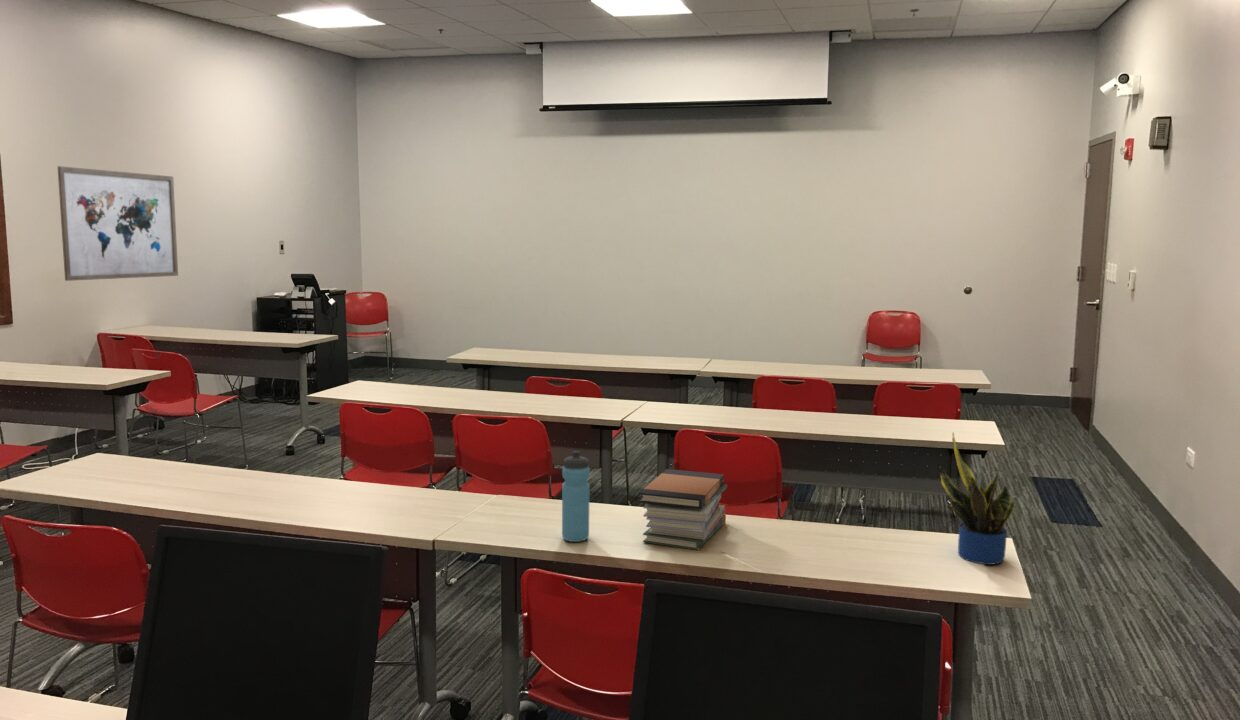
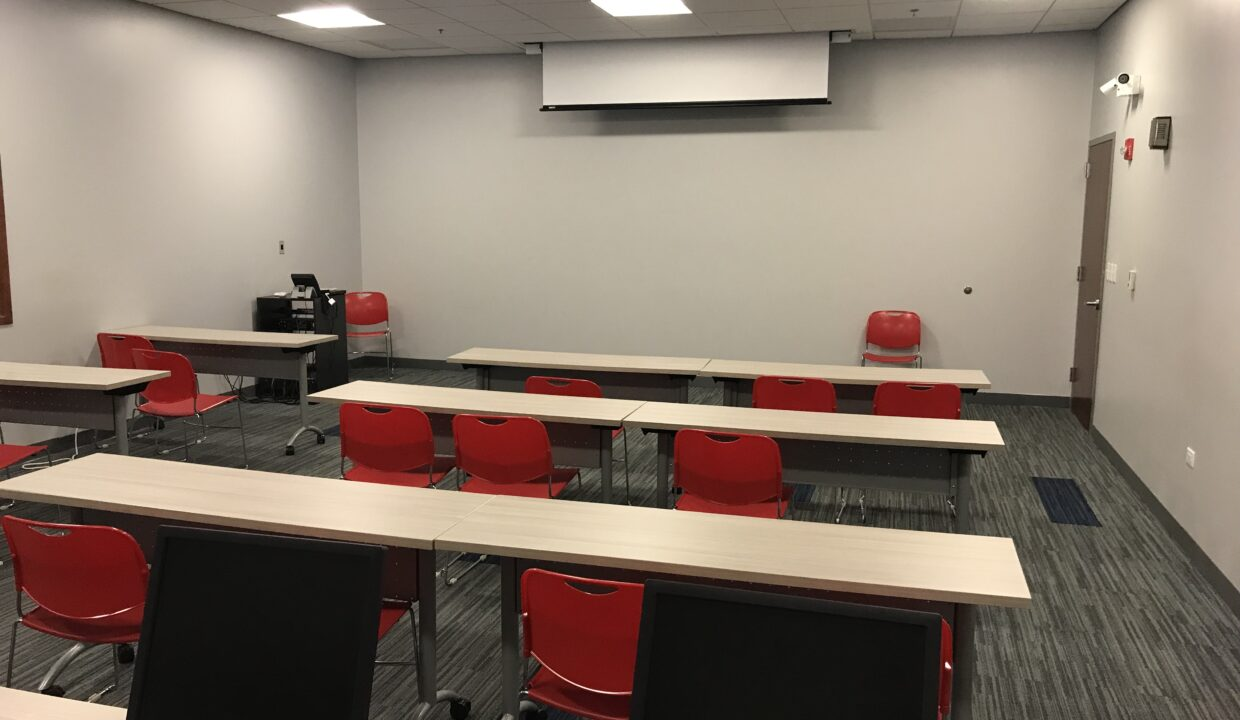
- wall art (122, 225)
- potted plant (970, 498)
- book stack (684, 508)
- water bottle (575, 495)
